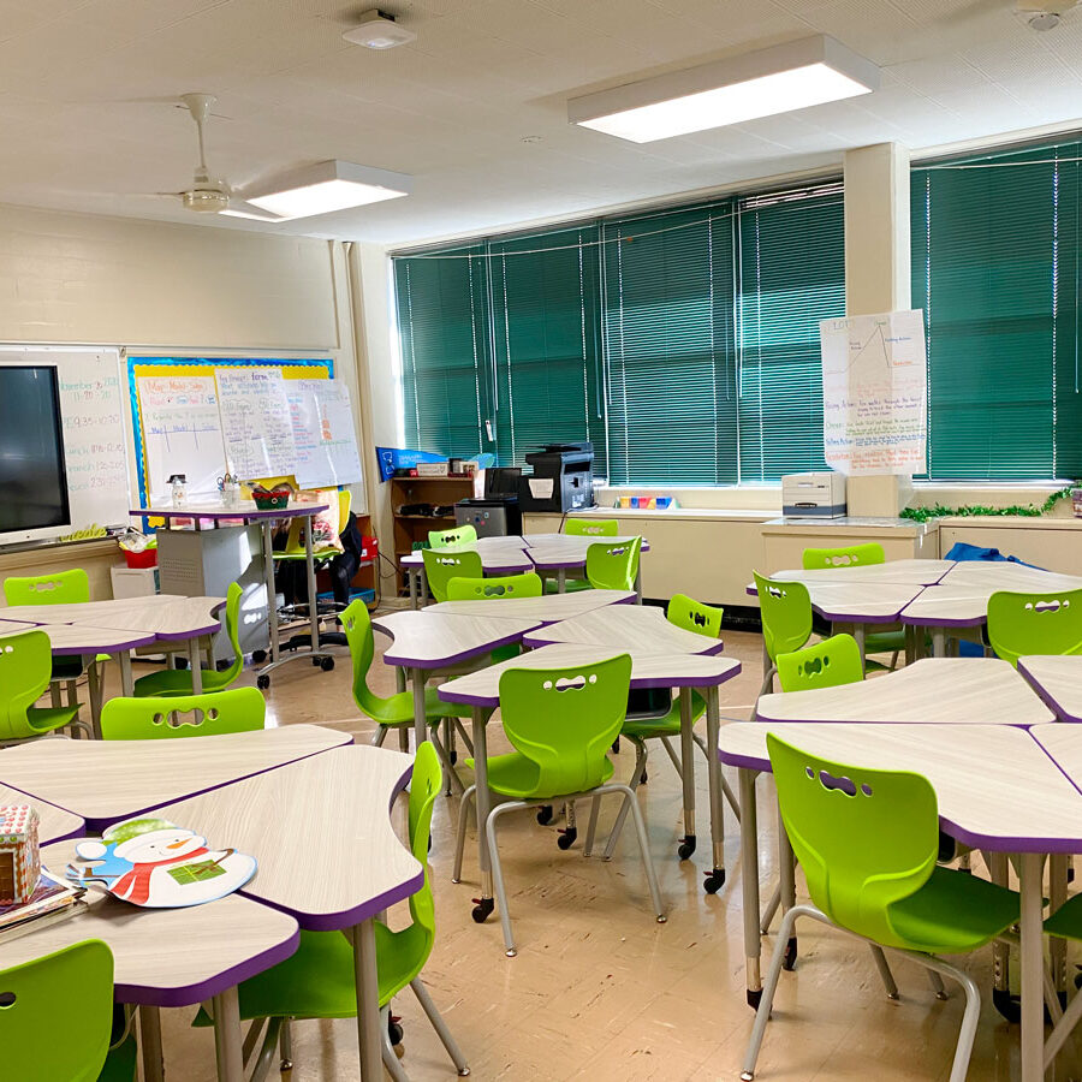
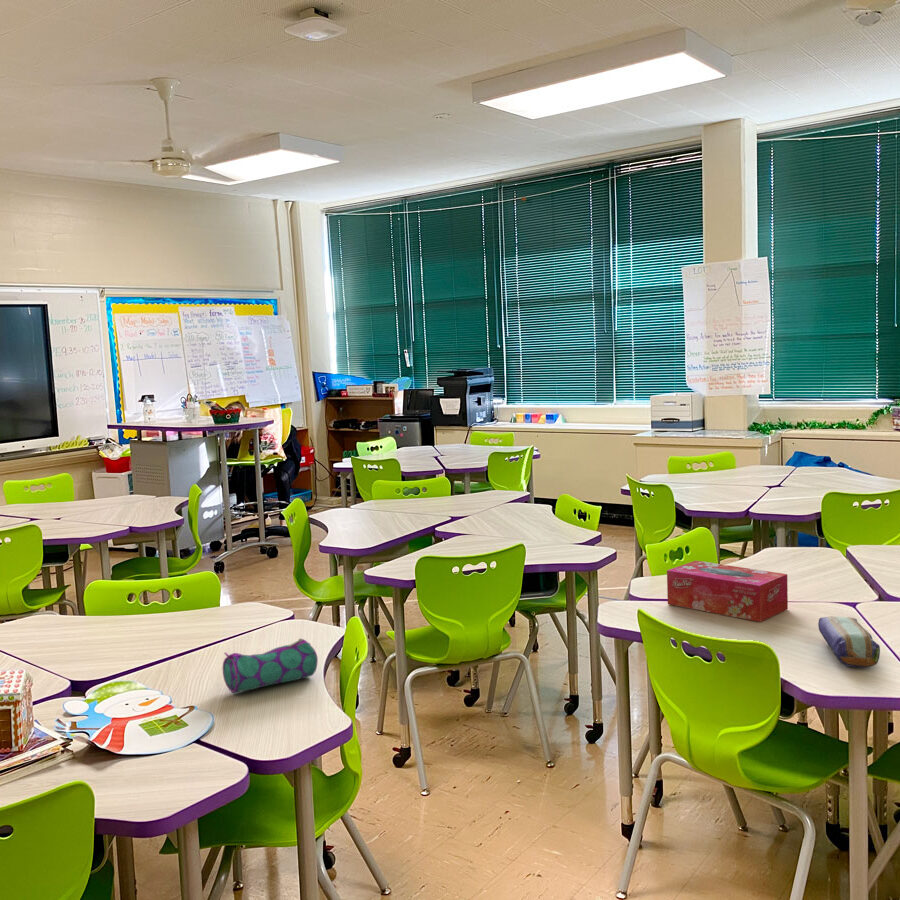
+ pencil case (847, 639)
+ tissue box (726, 589)
+ pencil case (270, 664)
